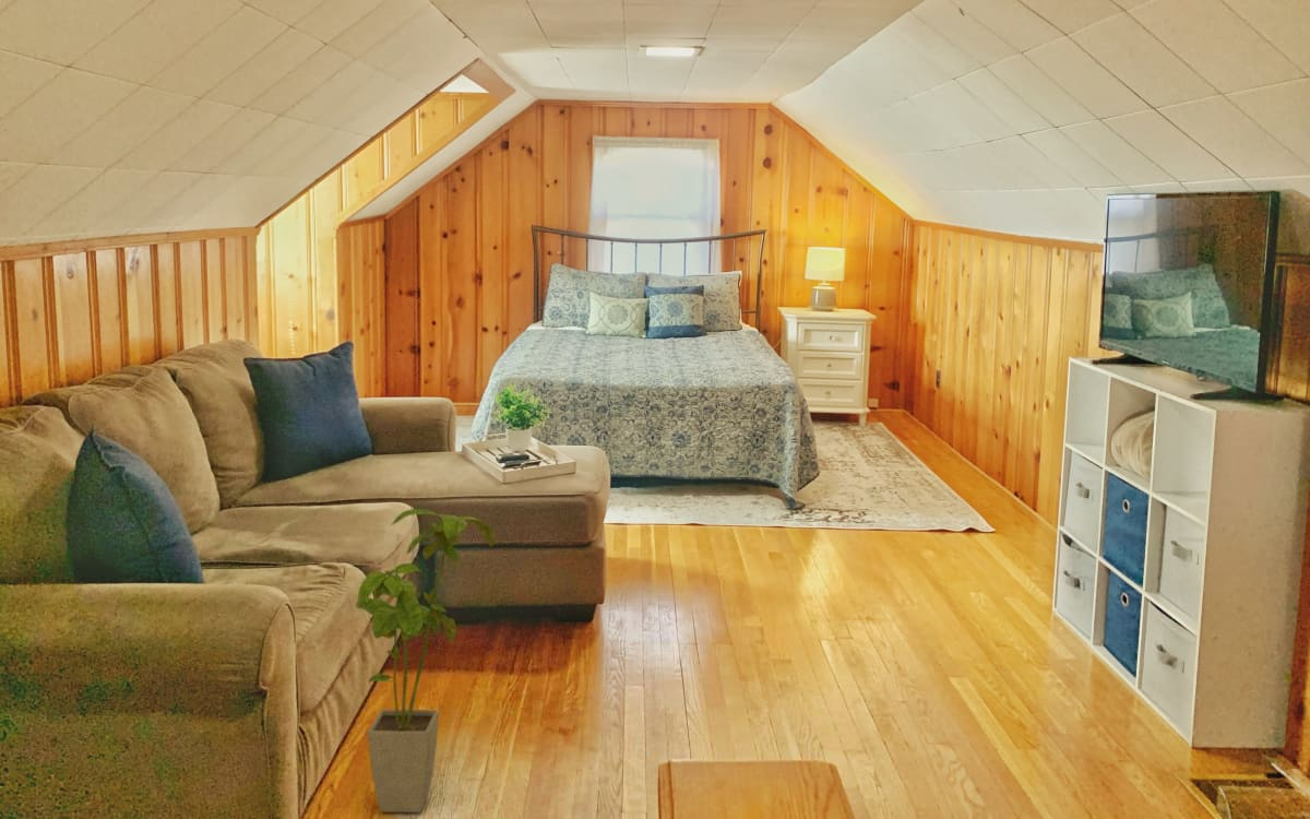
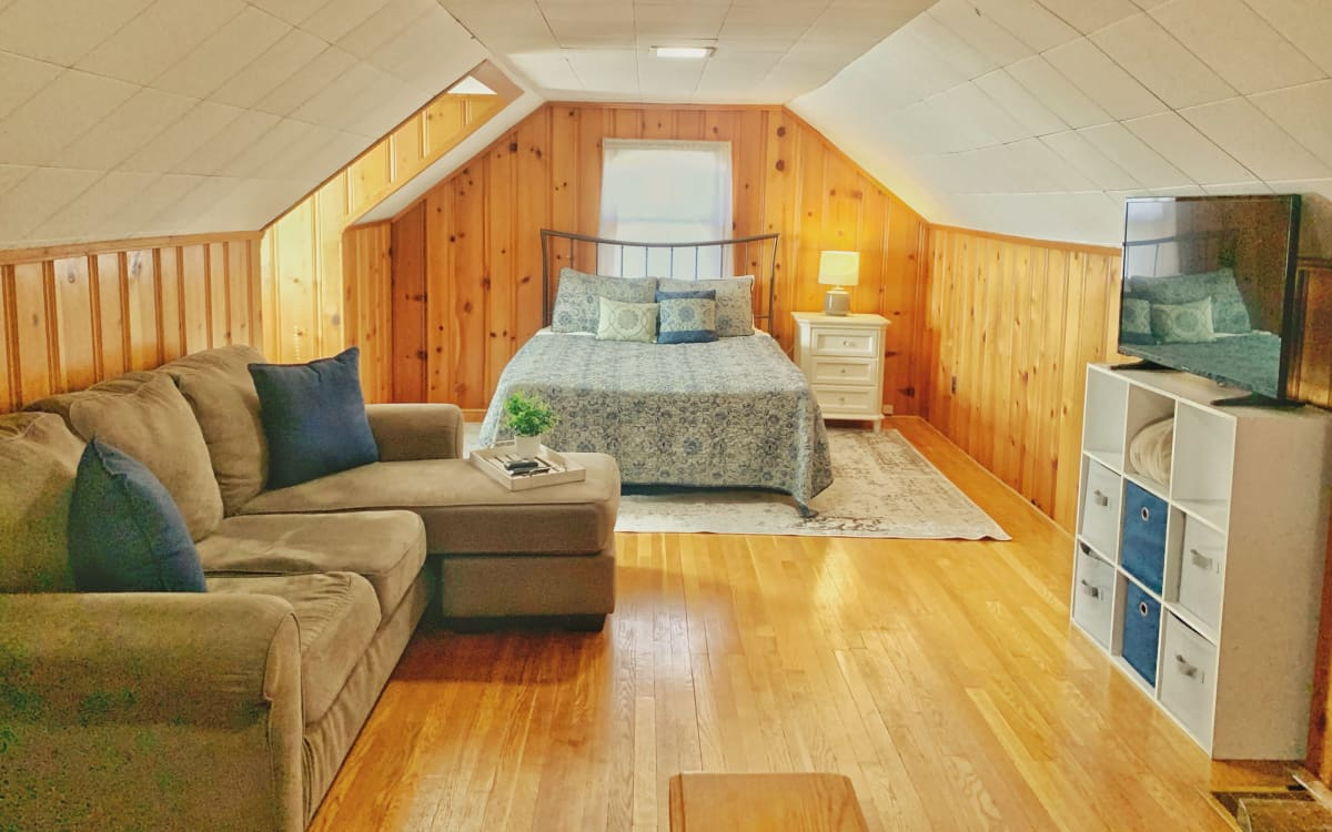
- house plant (421, 653)
